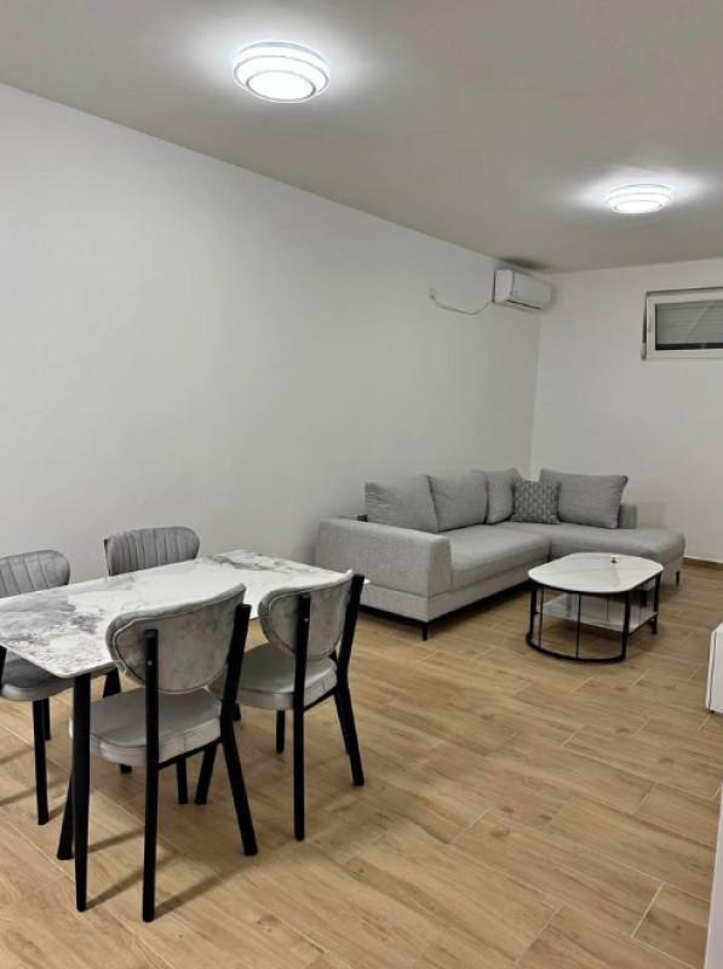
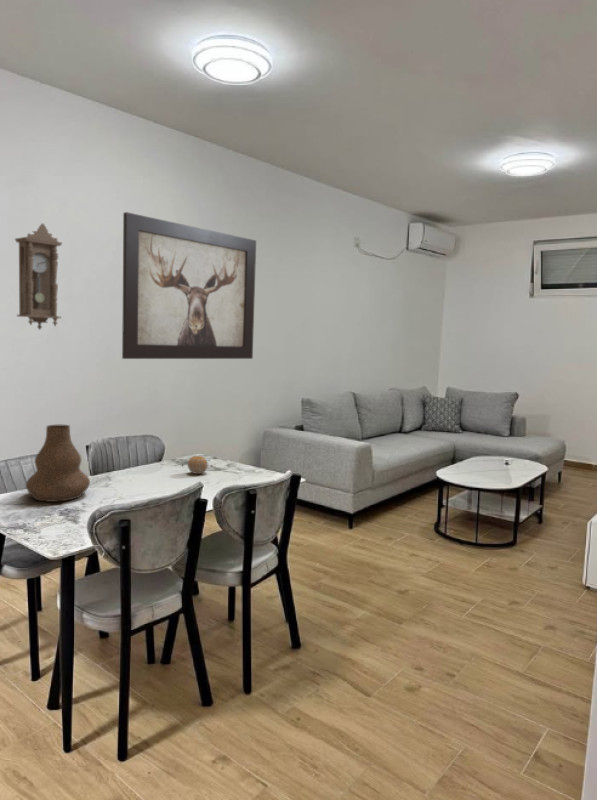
+ pendulum clock (38, 277)
+ fruit (197, 464)
+ vase (58, 461)
+ wall art (195, 294)
